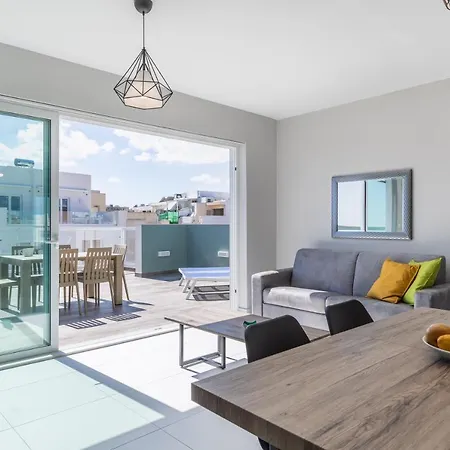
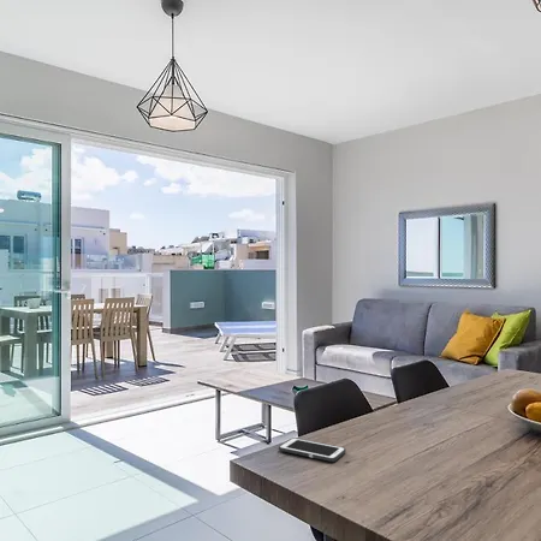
+ cell phone (311, 448)
